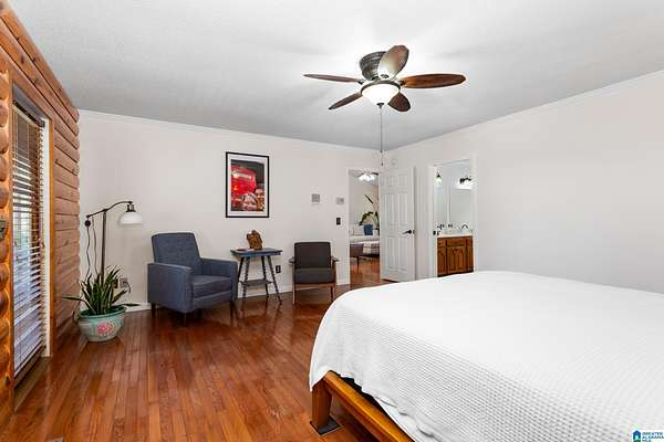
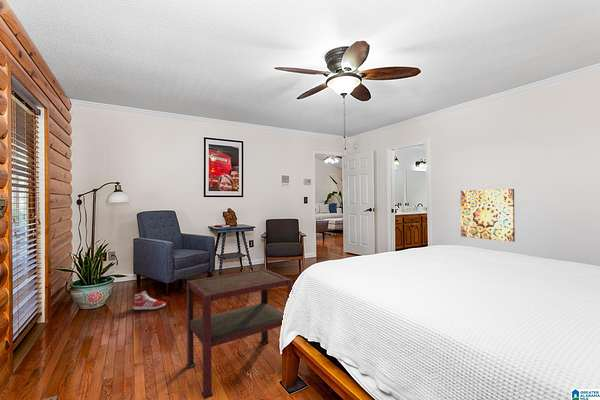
+ wall art (485, 214)
+ side table (240, 322)
+ sneaker (149, 299)
